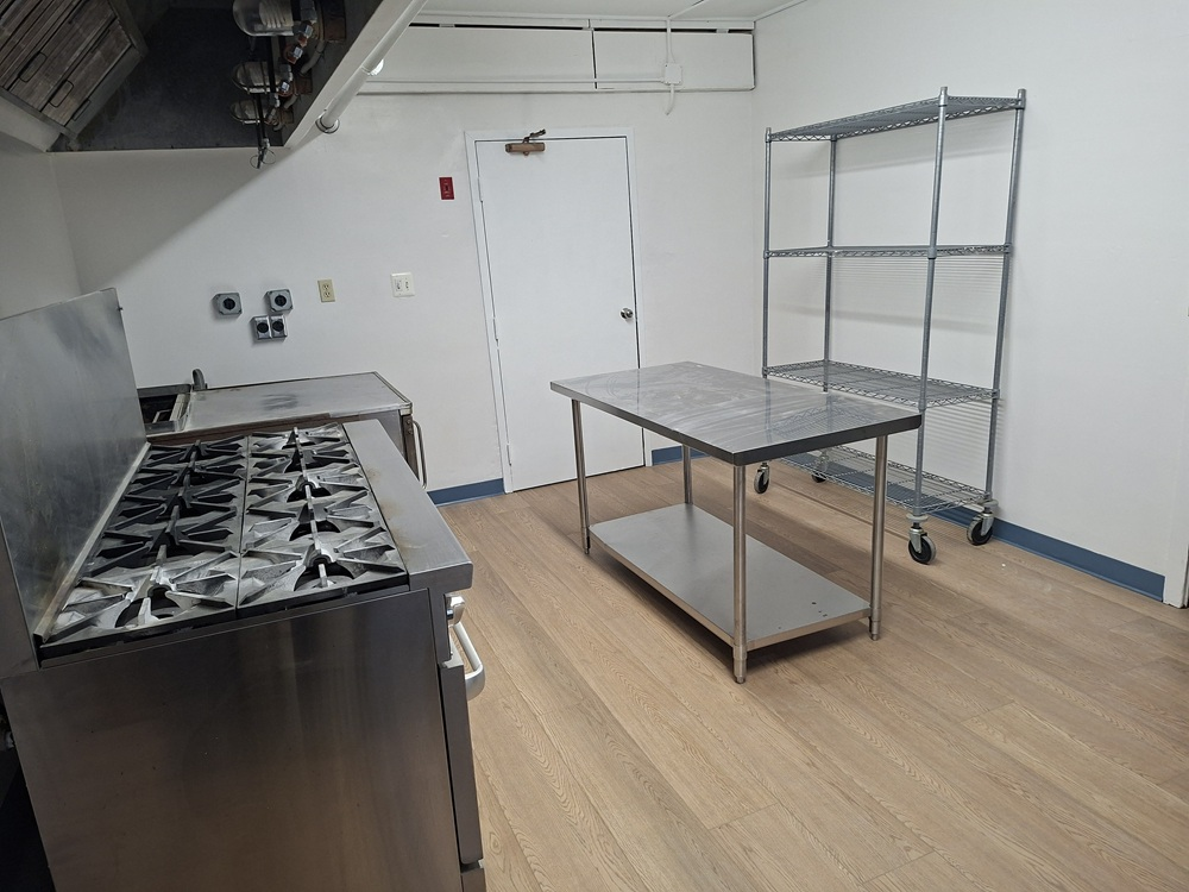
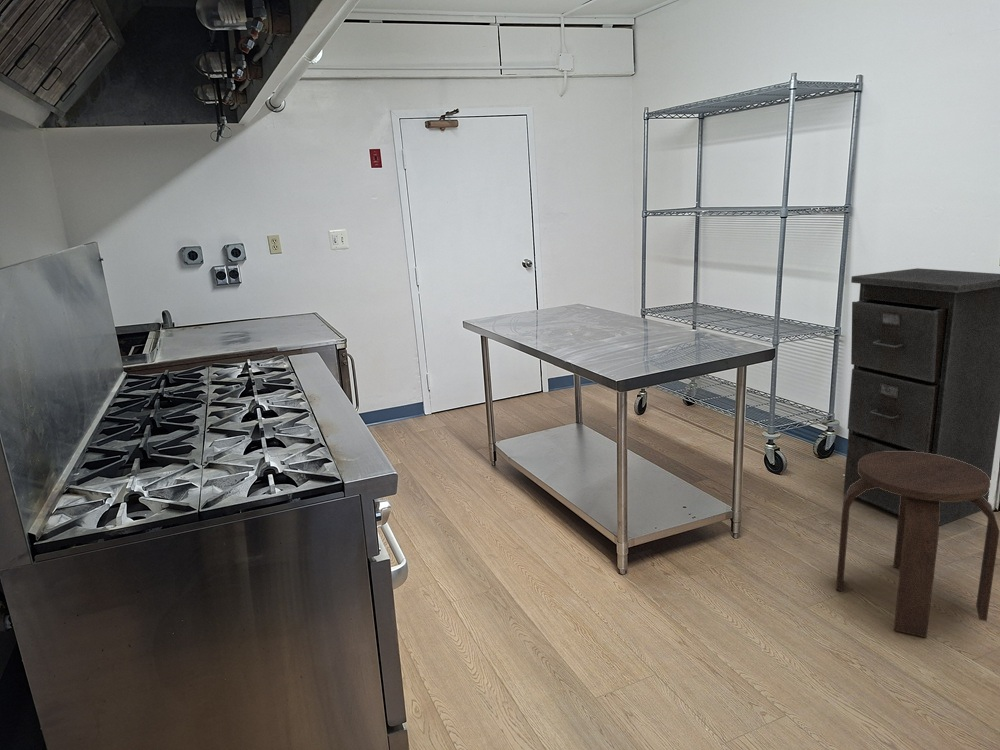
+ filing cabinet (917, 394)
+ stool (914, 535)
